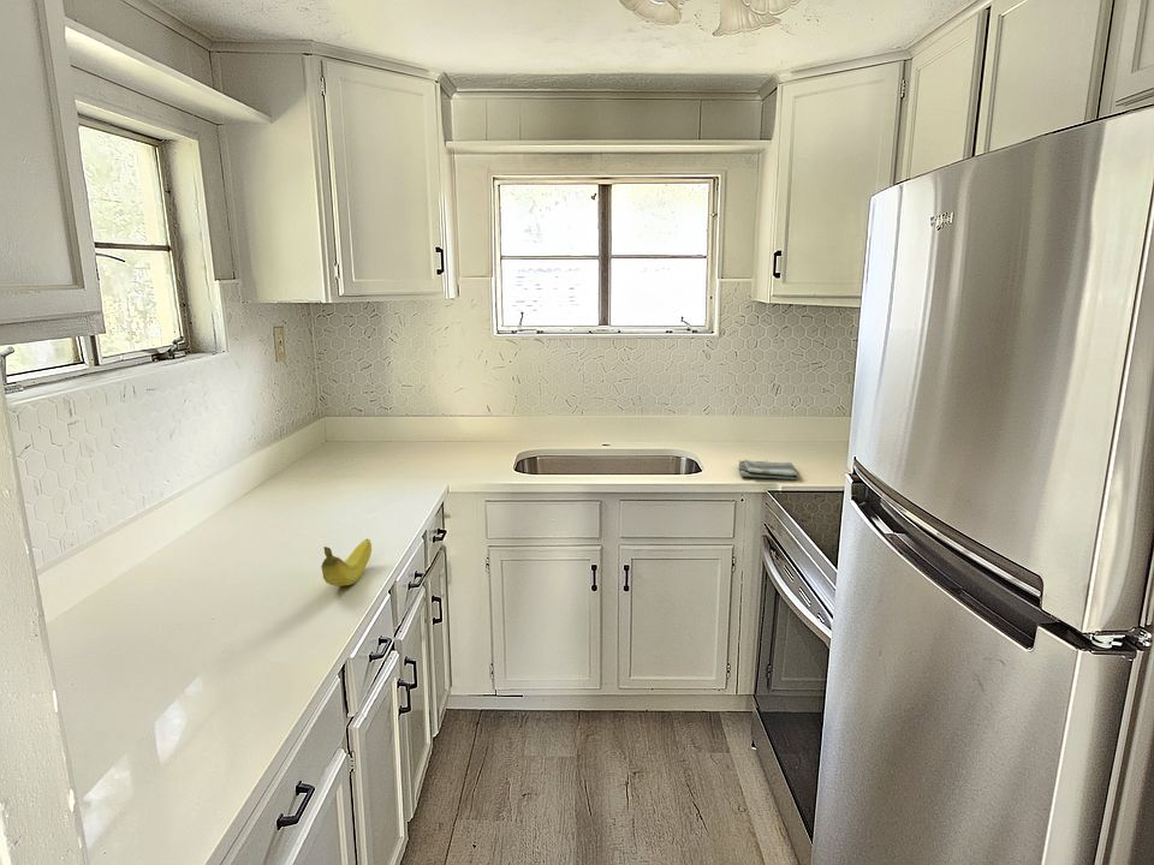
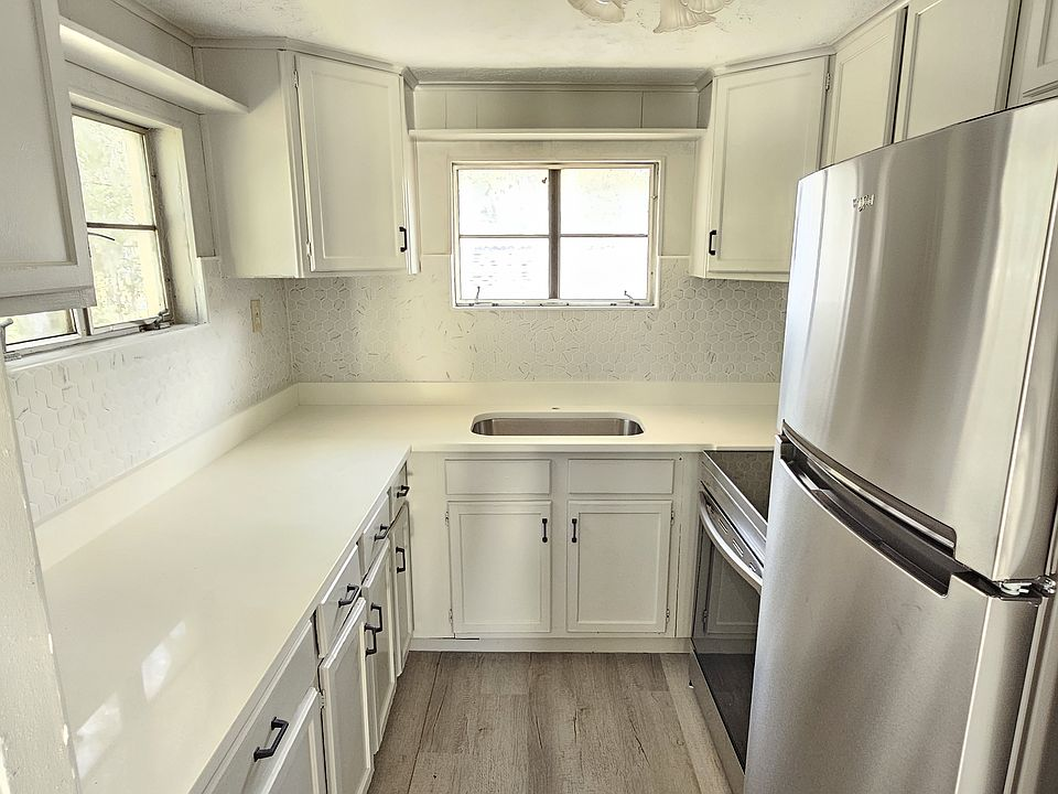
- dish towel (766, 467)
- fruit (349, 556)
